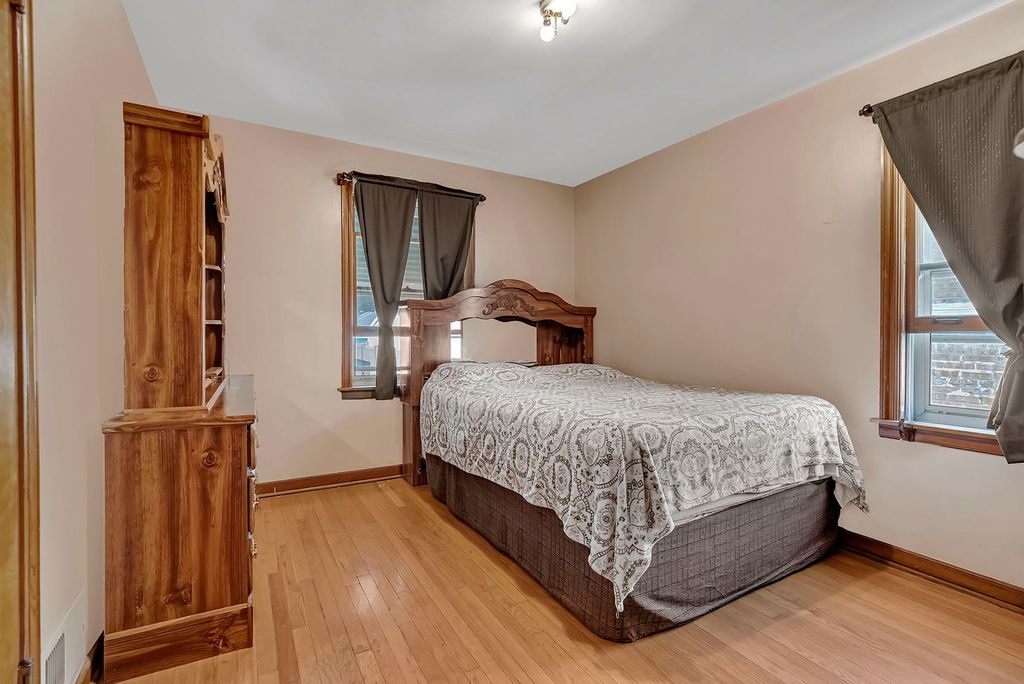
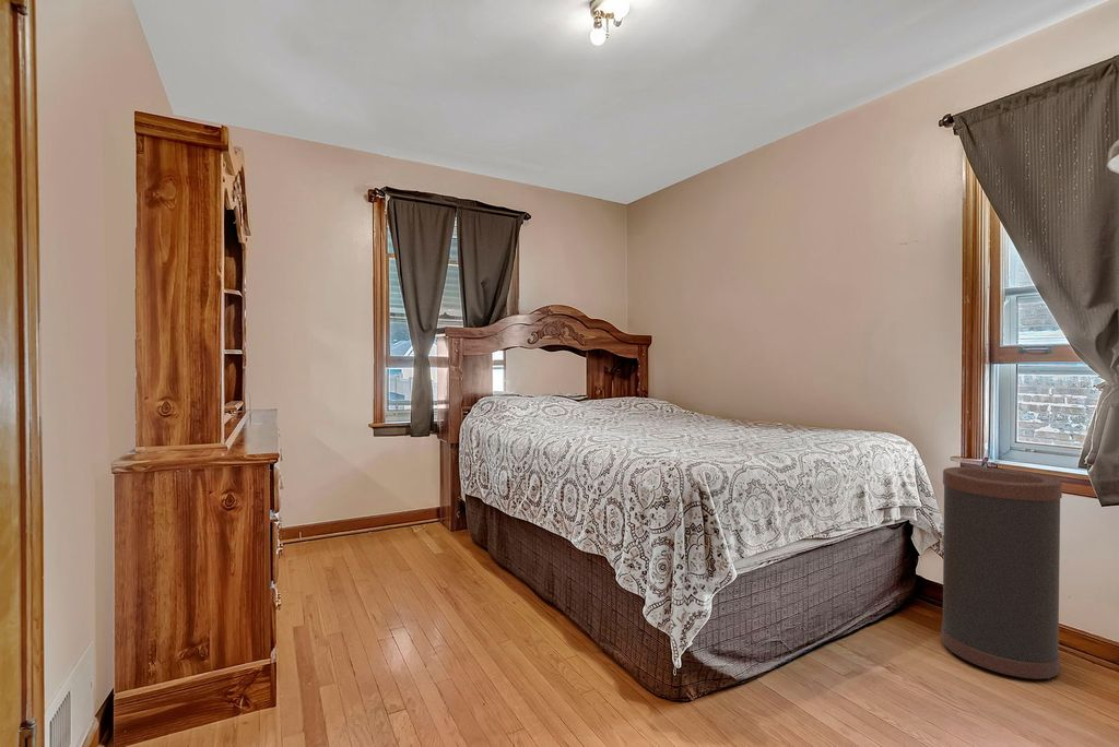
+ trash can (998, 566)
